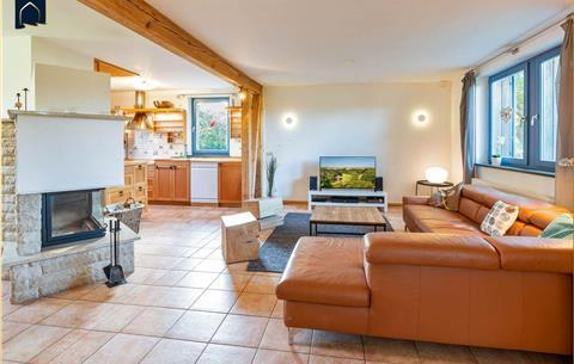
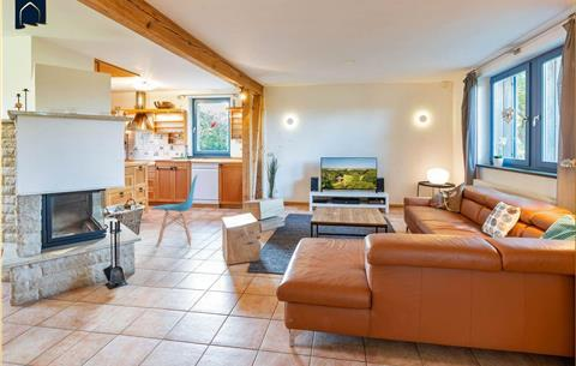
+ chair (175, 209)
